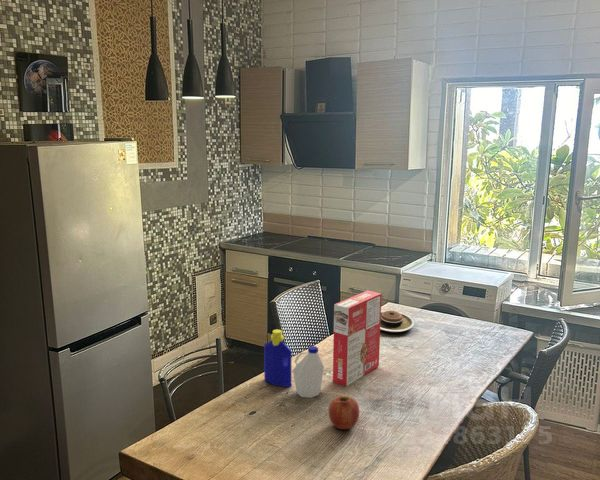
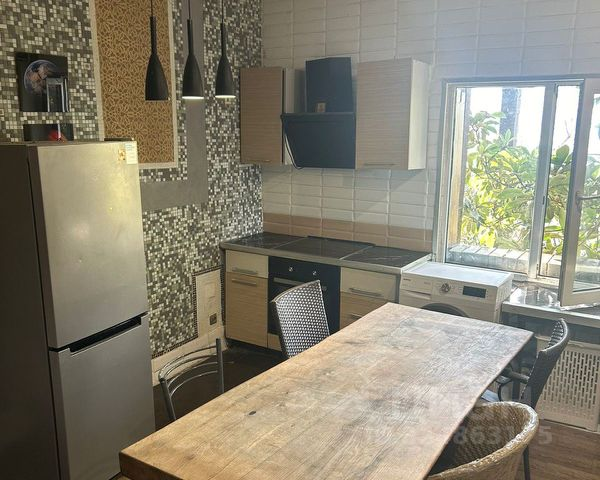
- bottle (290, 361)
- plate (391, 319)
- fruit (343, 410)
- cereal box (357, 336)
